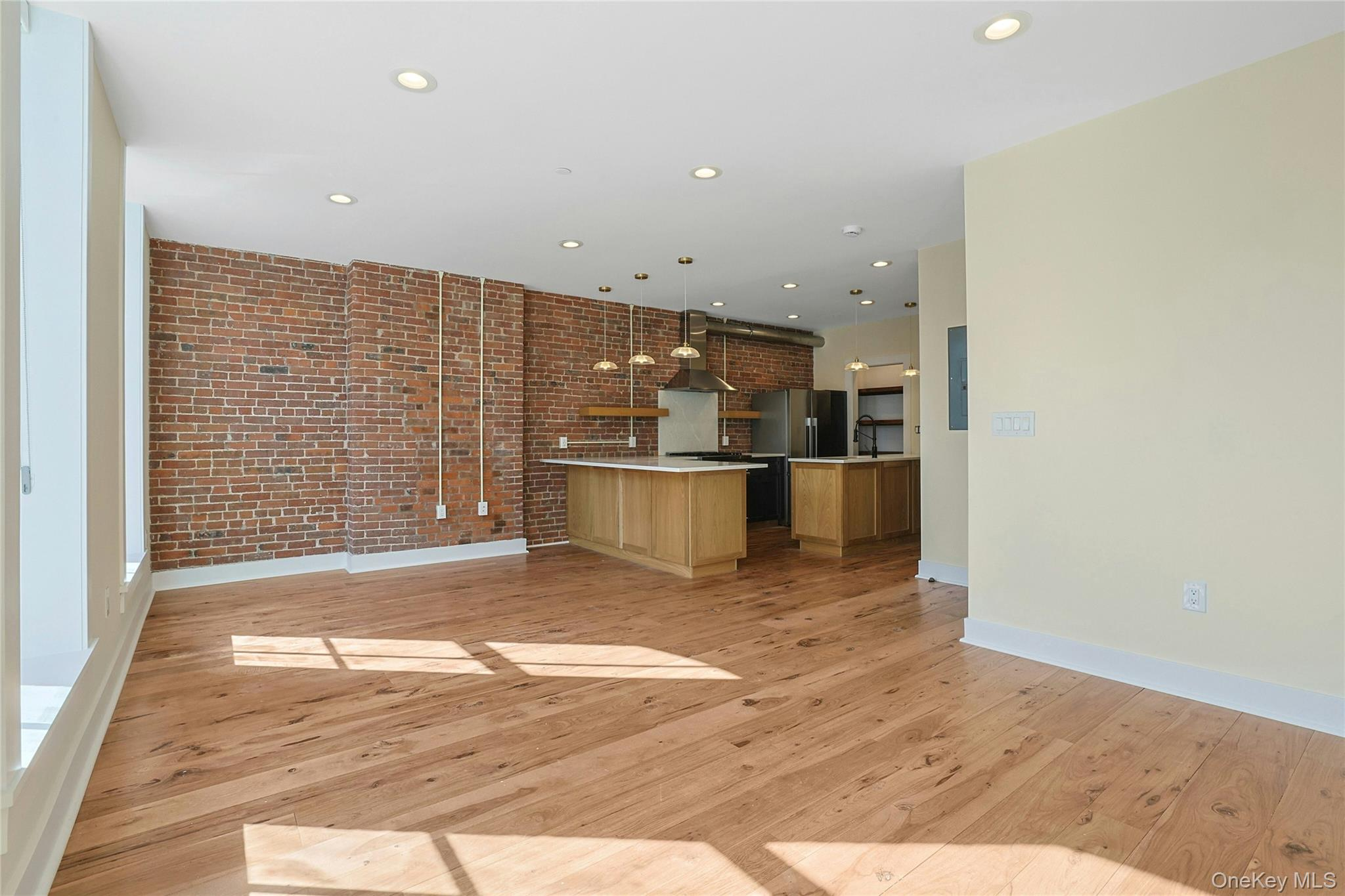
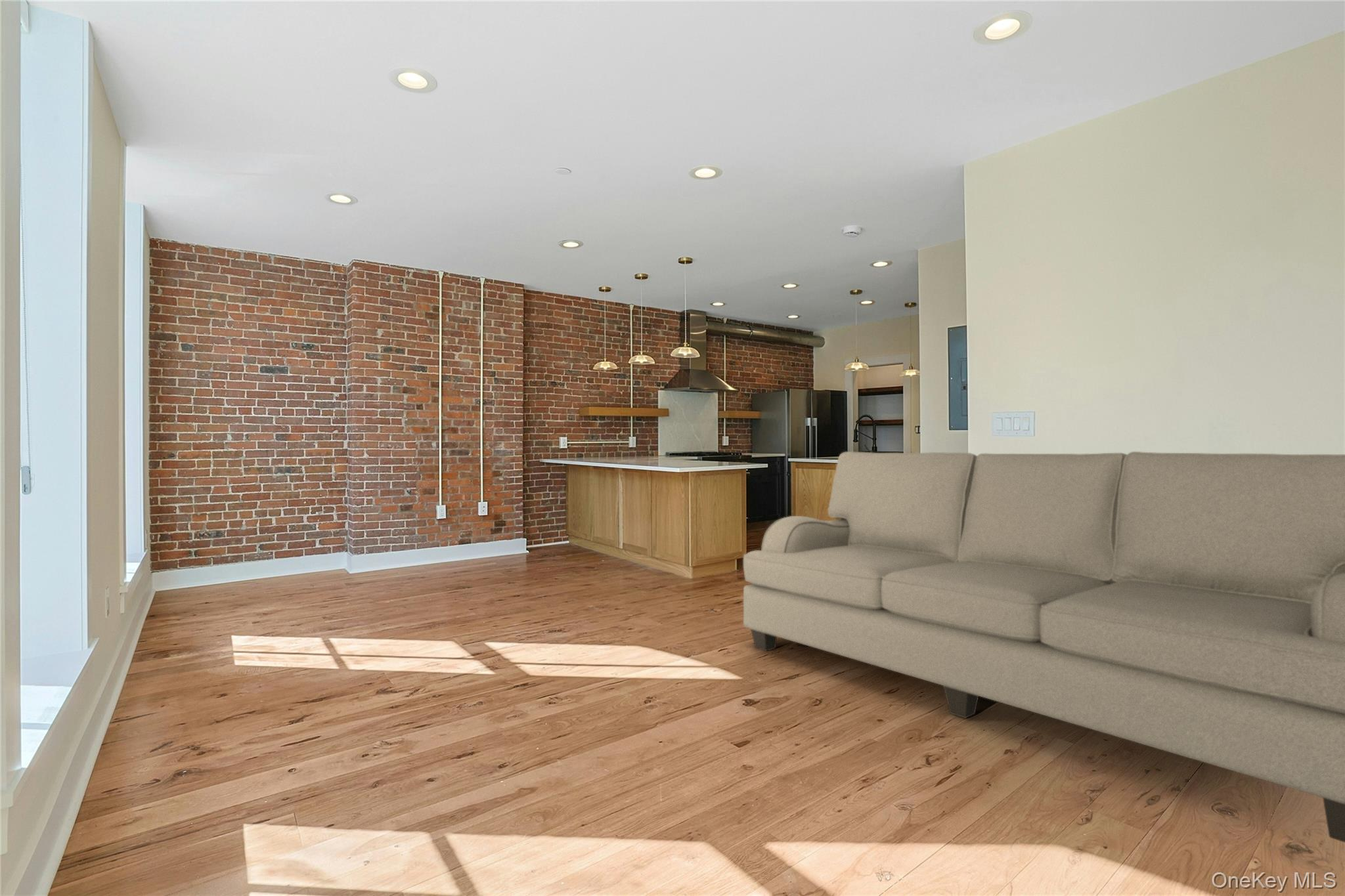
+ sofa (1015, 570)
